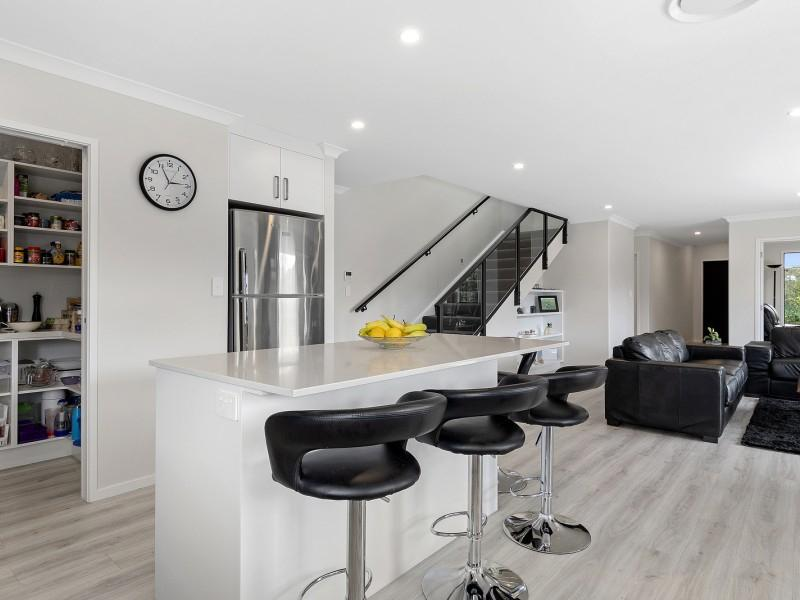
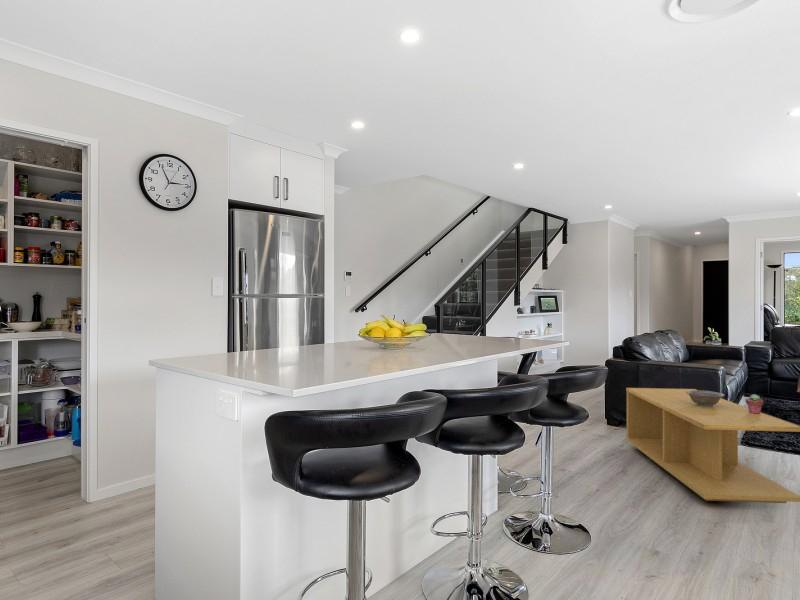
+ coffee table (698, 438)
+ potted succulent (754, 403)
+ decorative bowl (704, 399)
